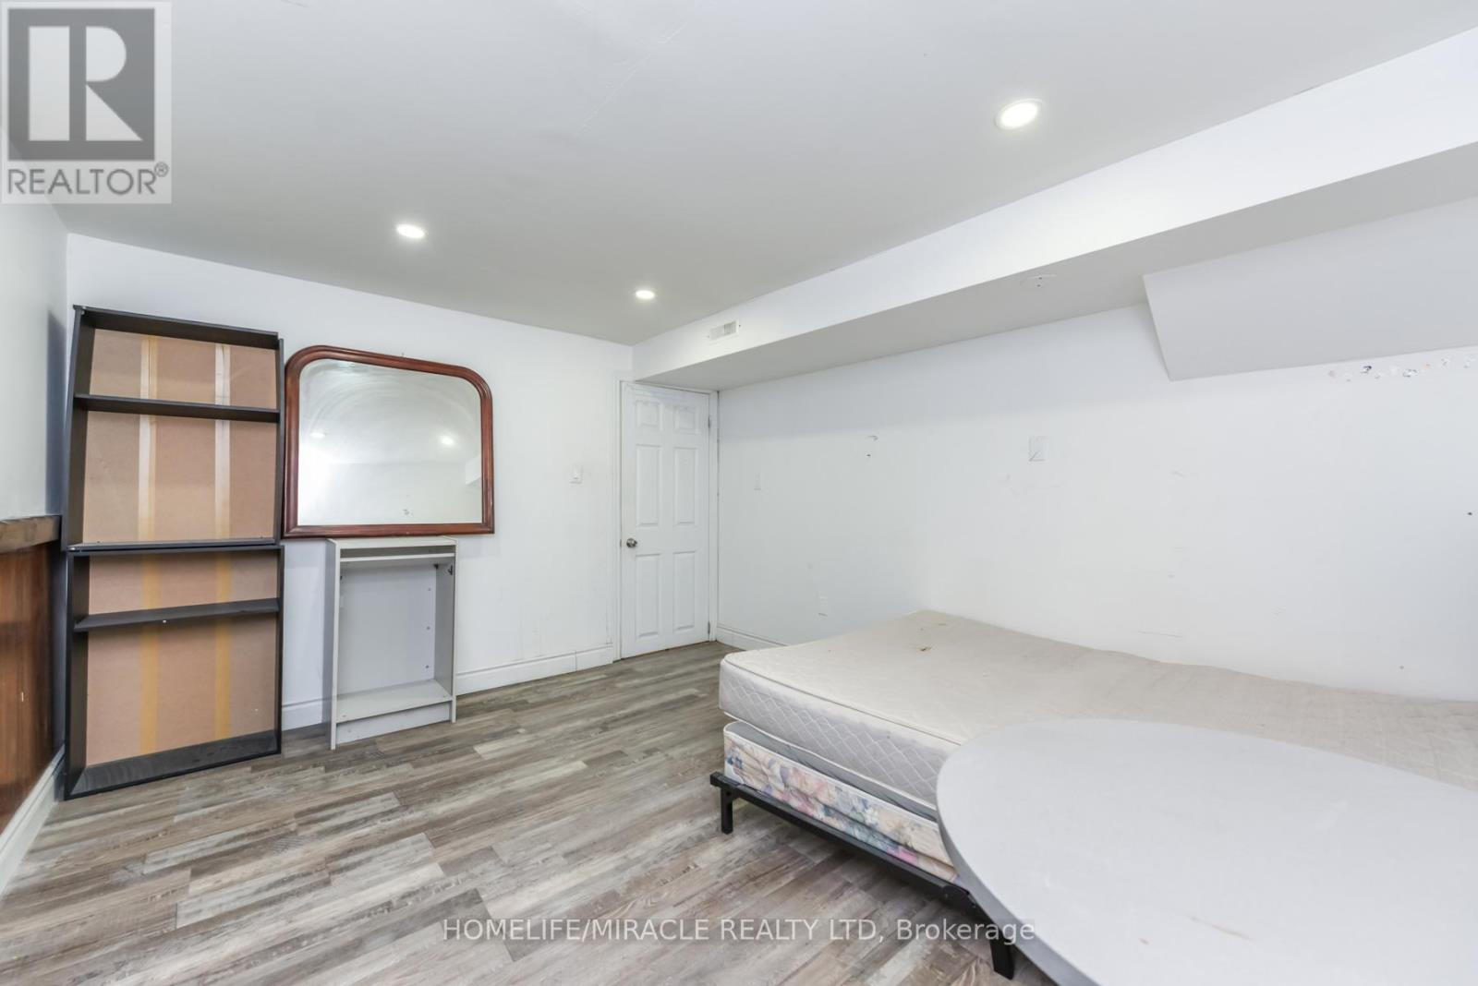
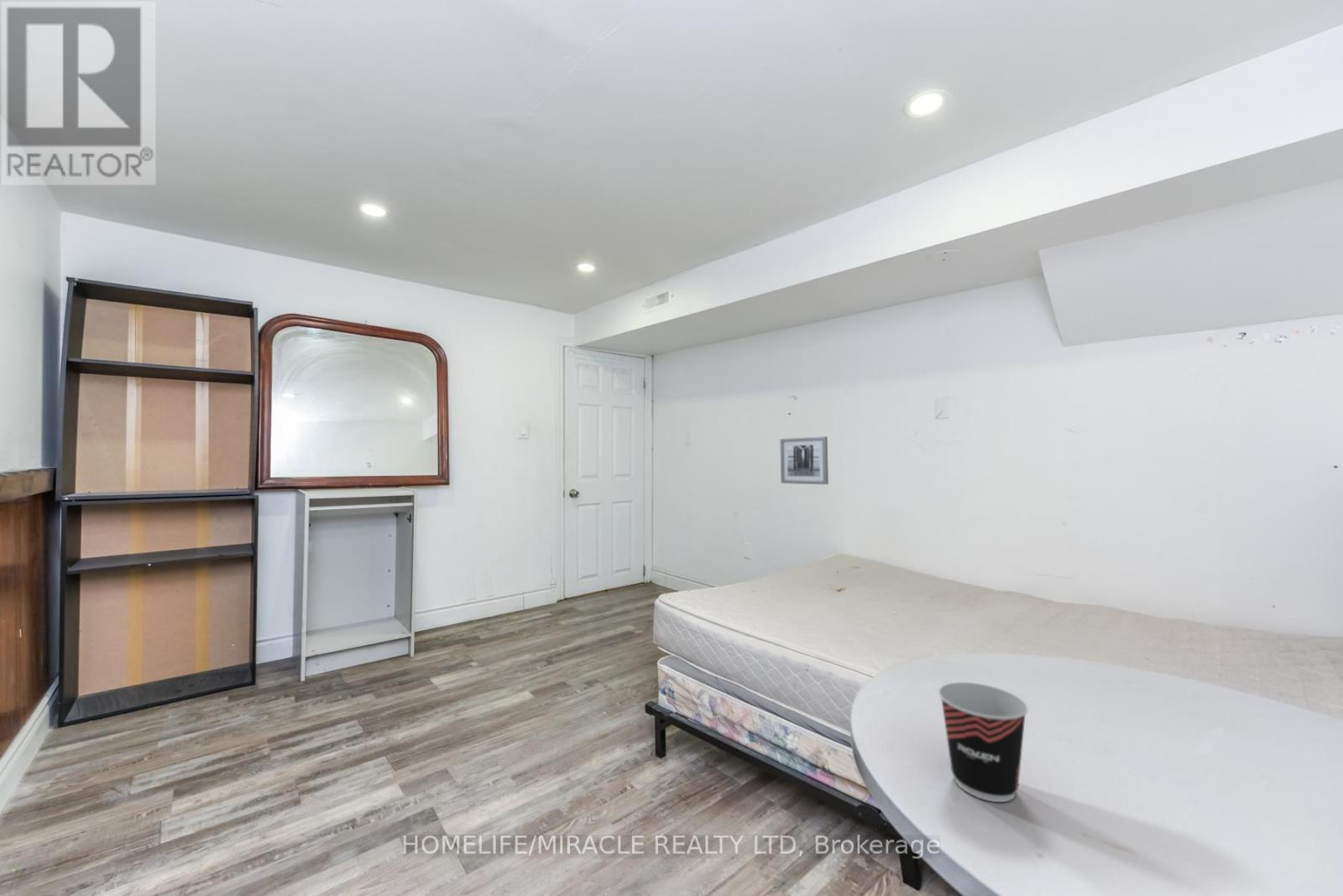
+ wall art (803, 461)
+ cup (982, 741)
